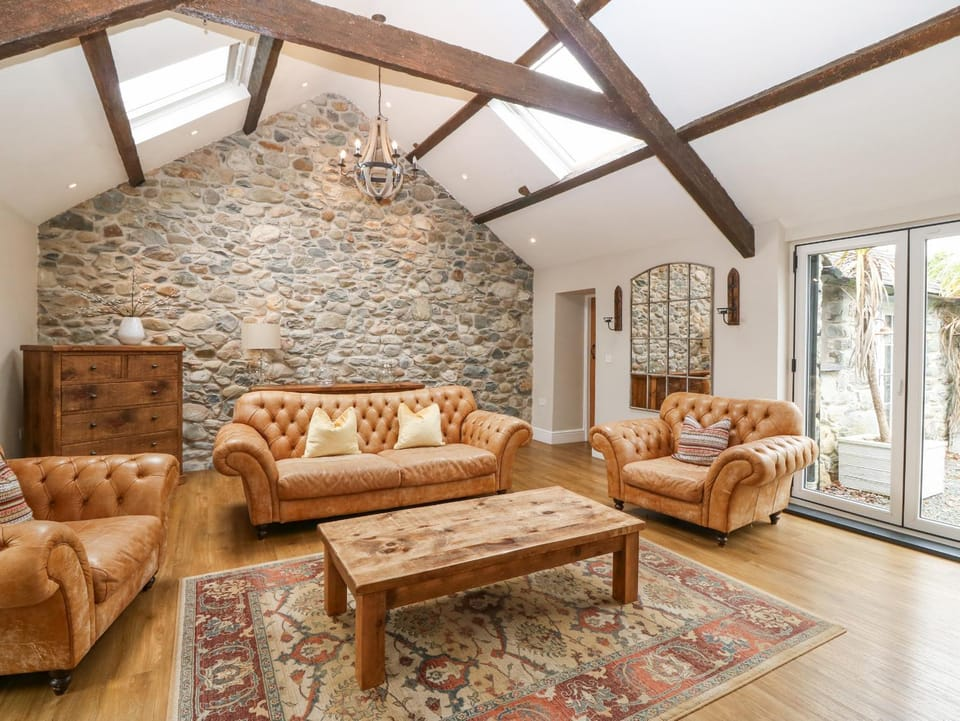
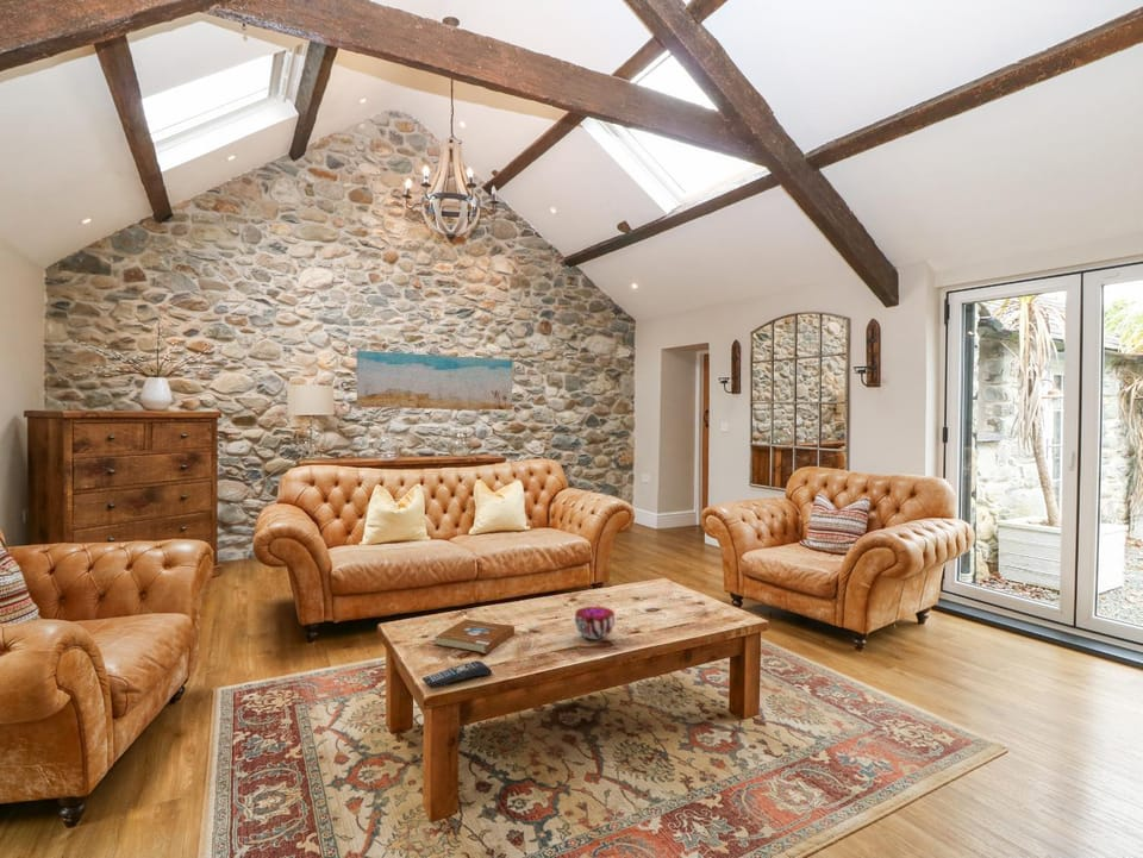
+ wall art (438, 382)
+ remote control (457, 674)
+ book (475, 634)
+ decorative bowl (594, 625)
